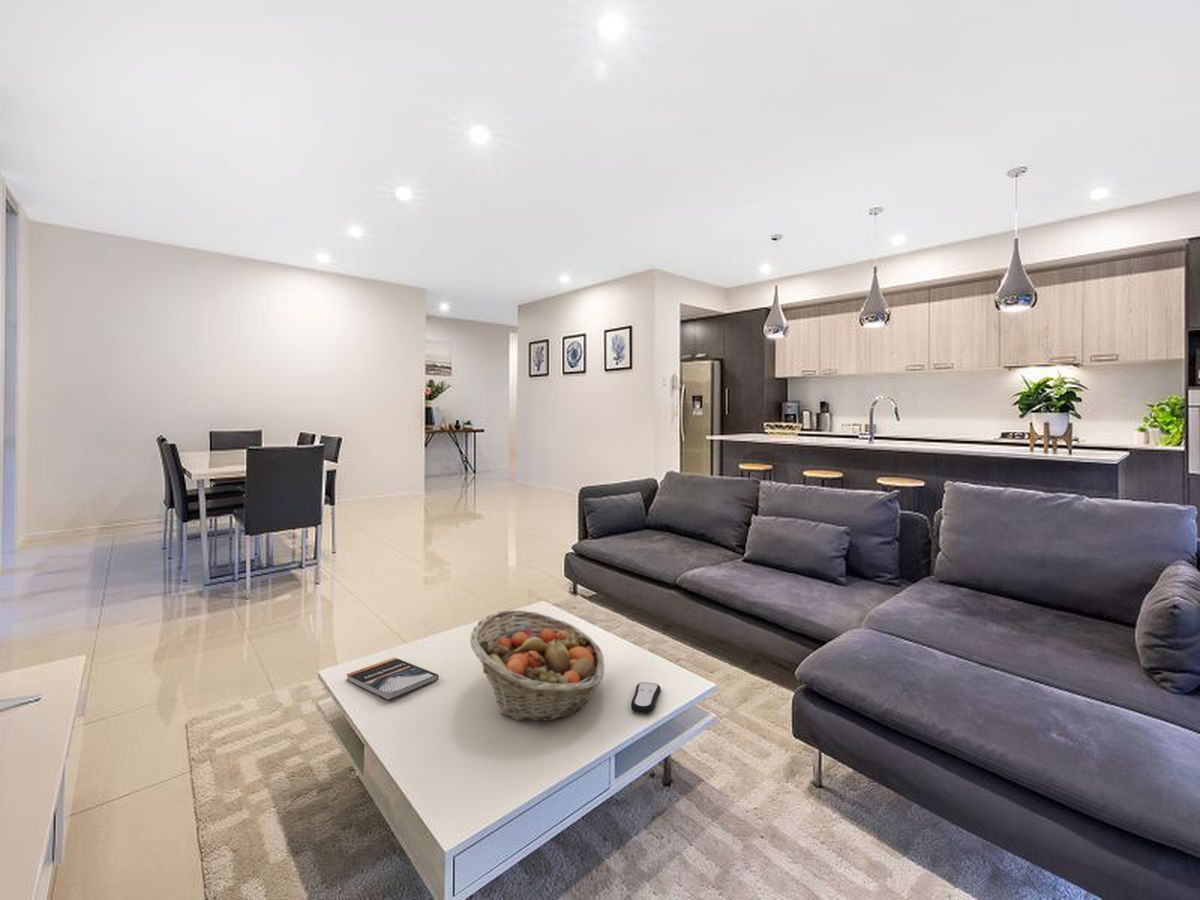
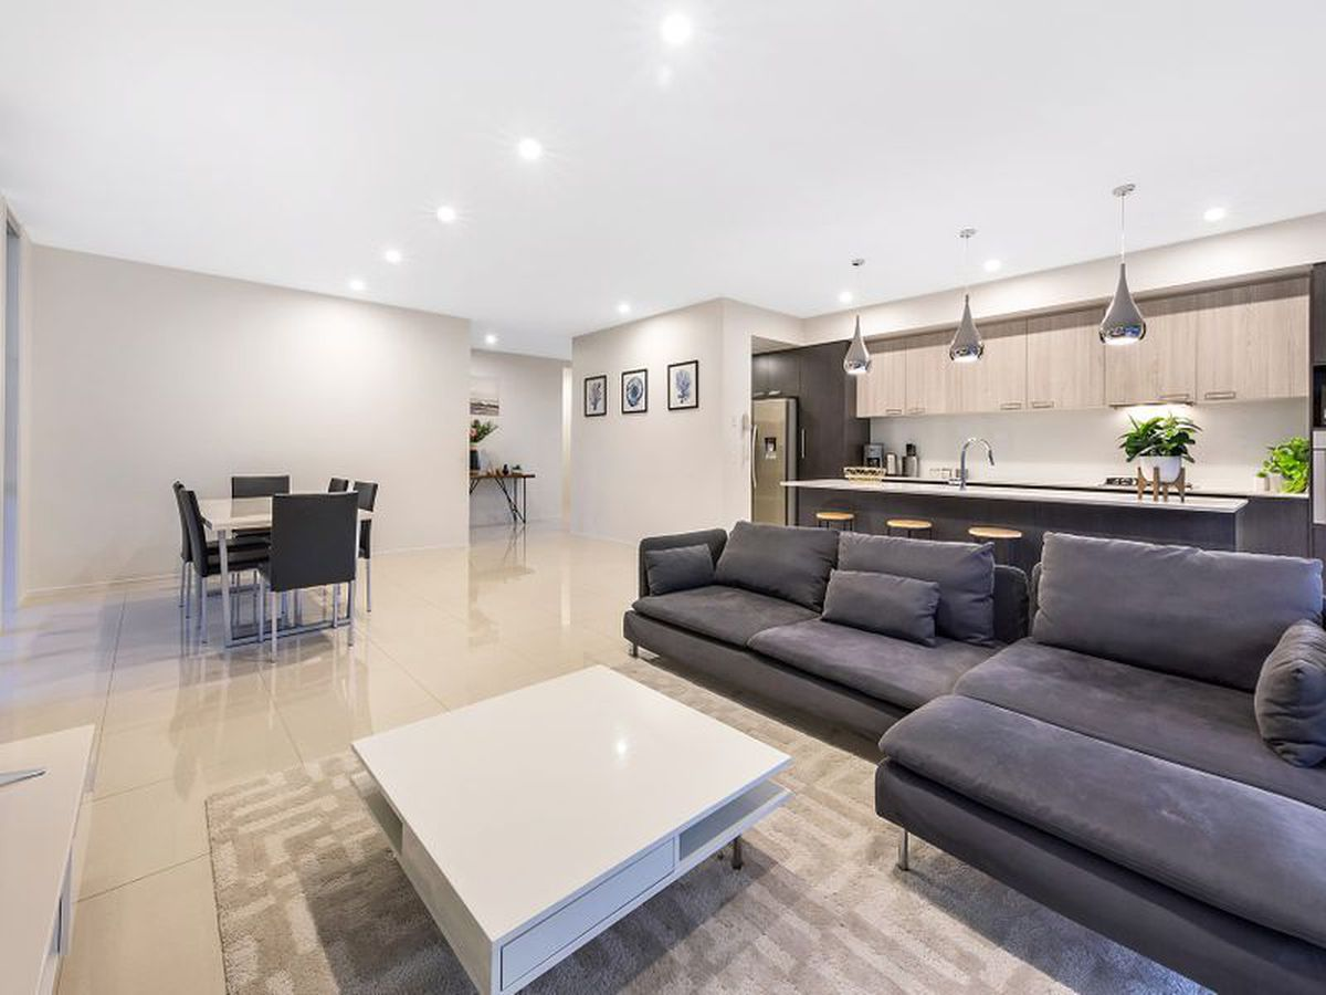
- fruit basket (539, 658)
- book (392, 676)
- remote control (645, 696)
